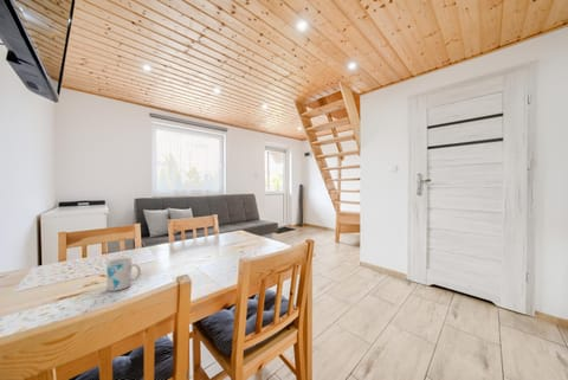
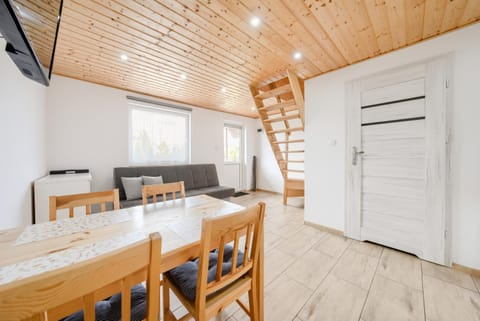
- mug (124, 272)
